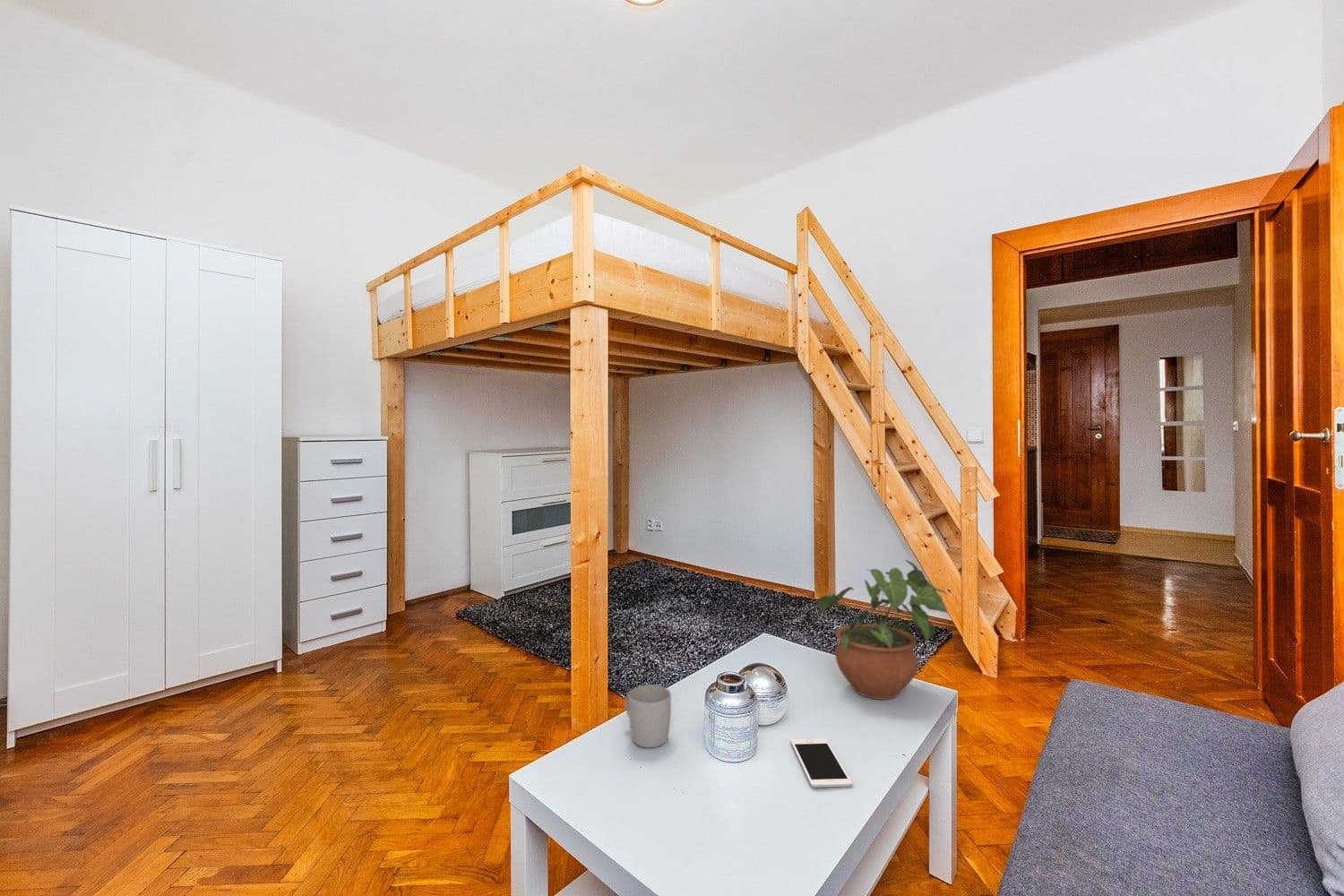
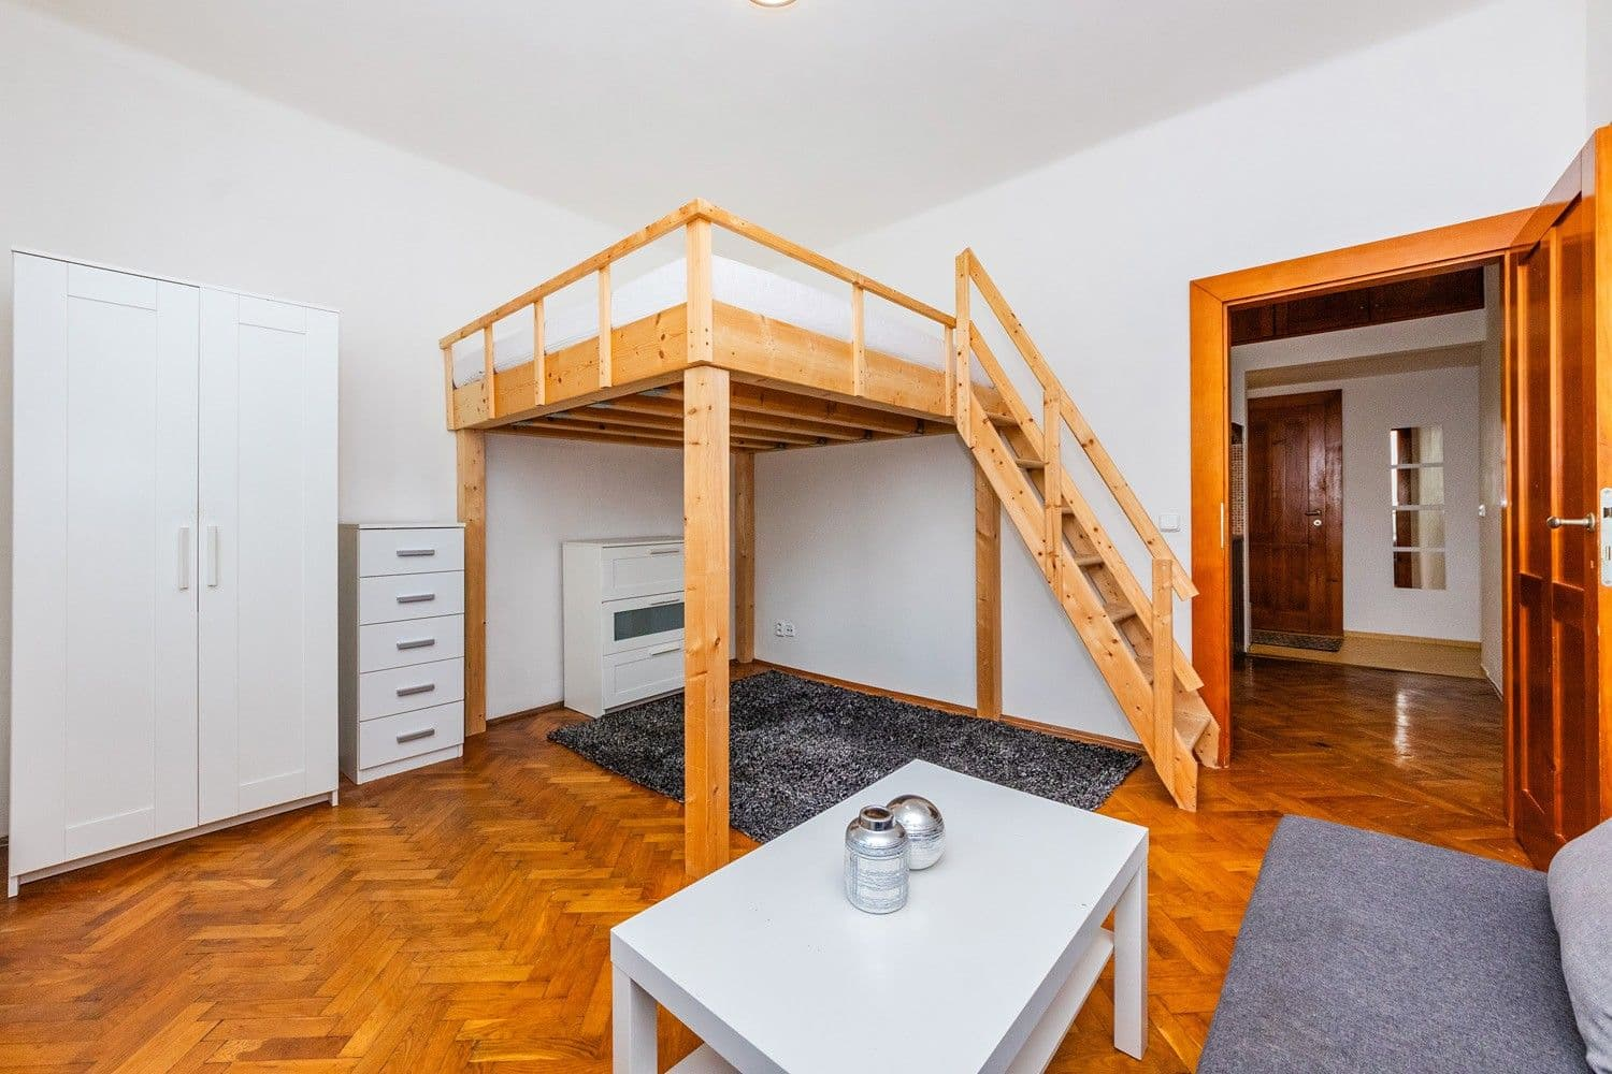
- potted plant (890, 625)
- mug (644, 713)
- cell phone (819, 761)
